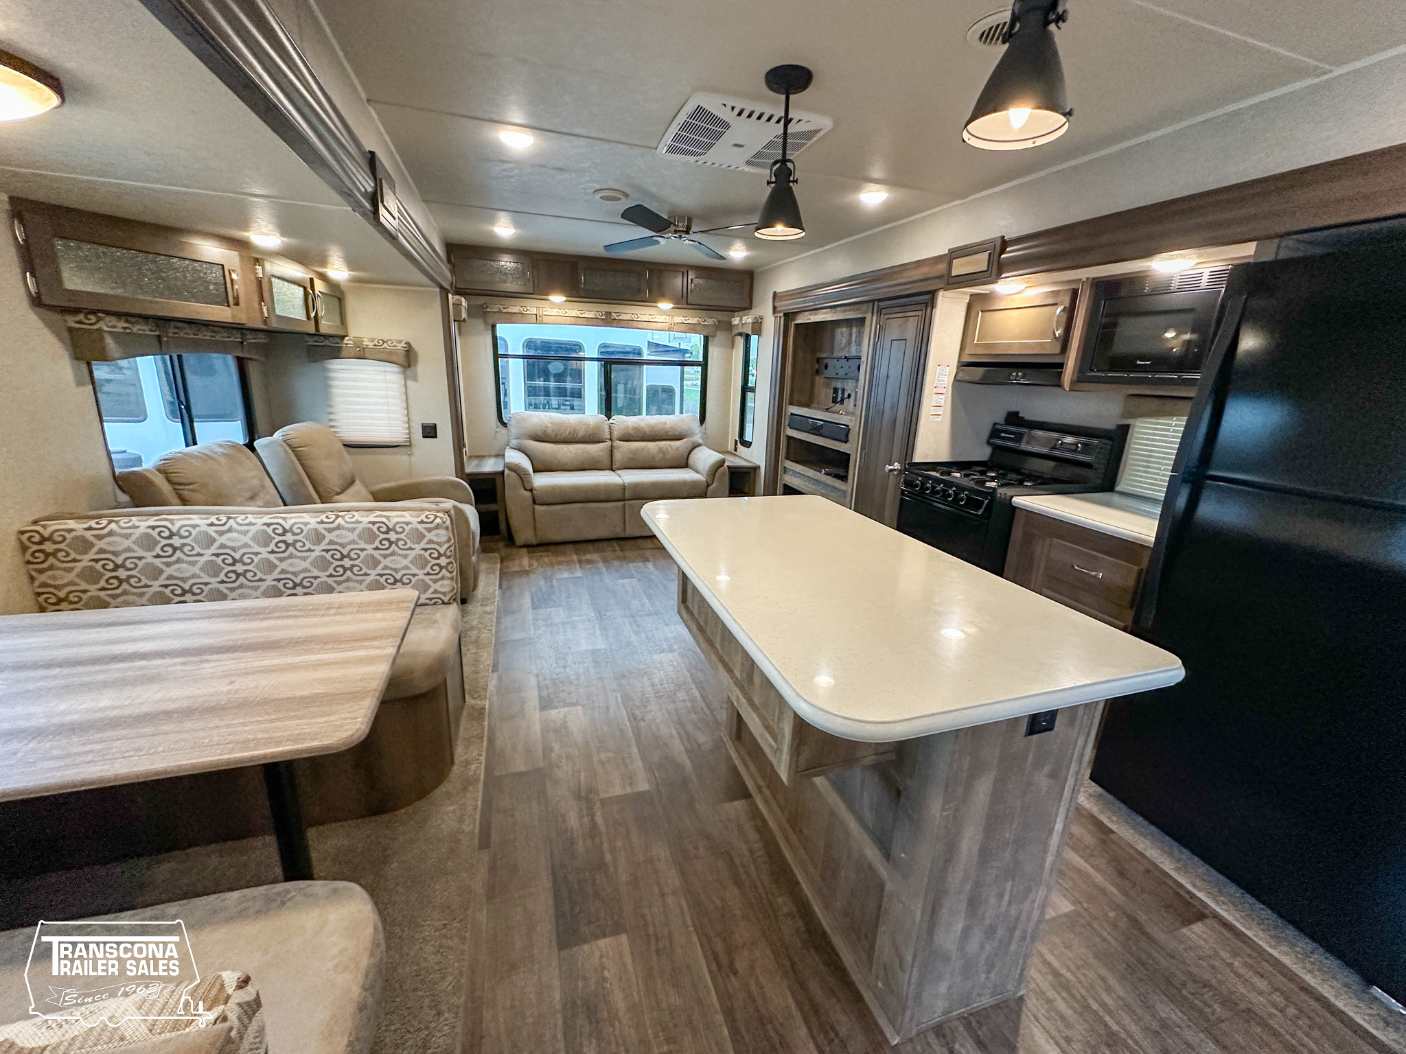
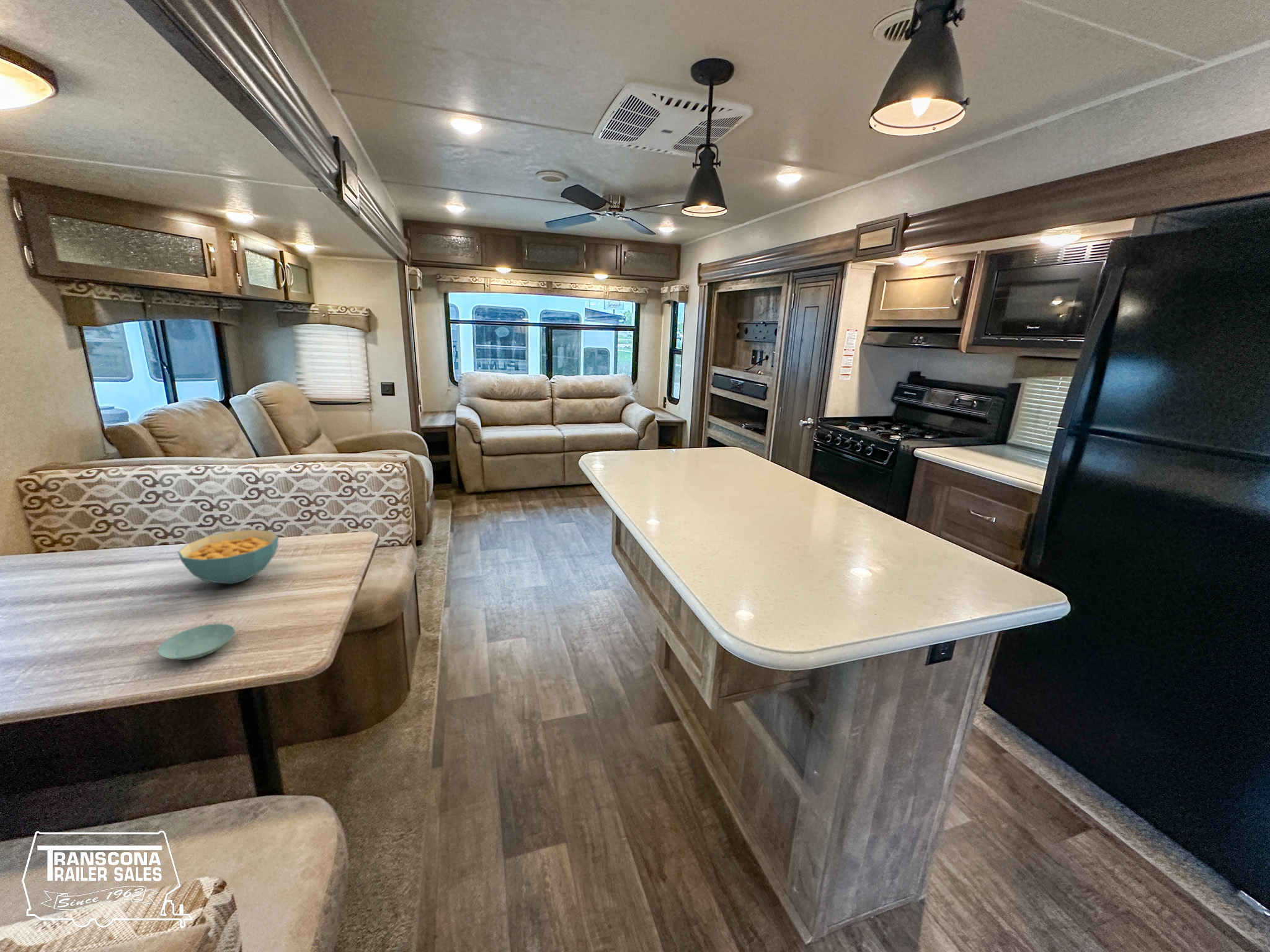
+ saucer (198, 644)
+ cereal bowl (233, 561)
